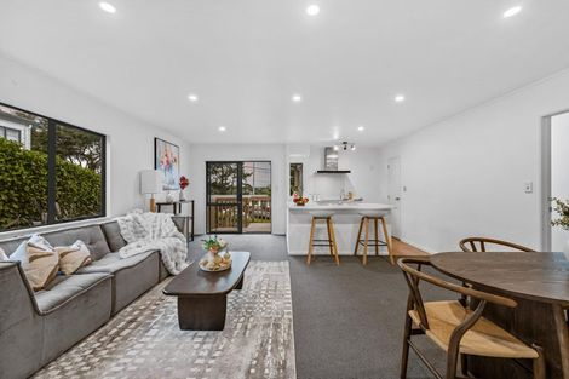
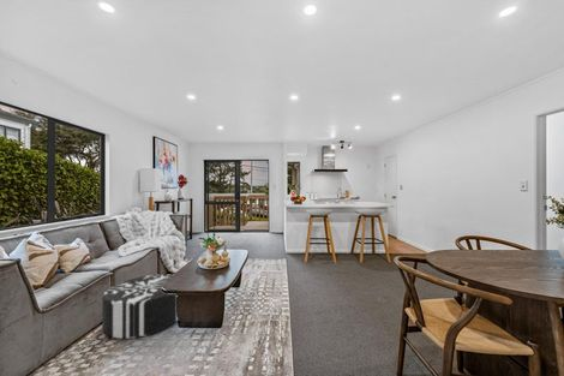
+ pouf (146, 302)
